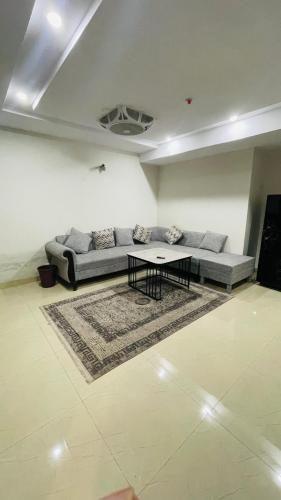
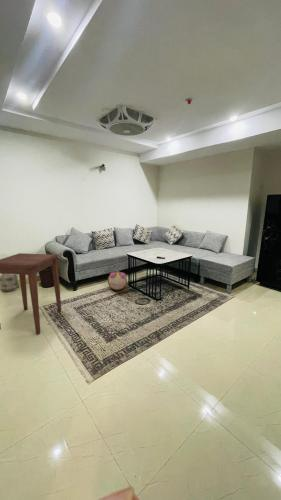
+ plush toy (117, 280)
+ side table (26, 290)
+ basket (8, 278)
